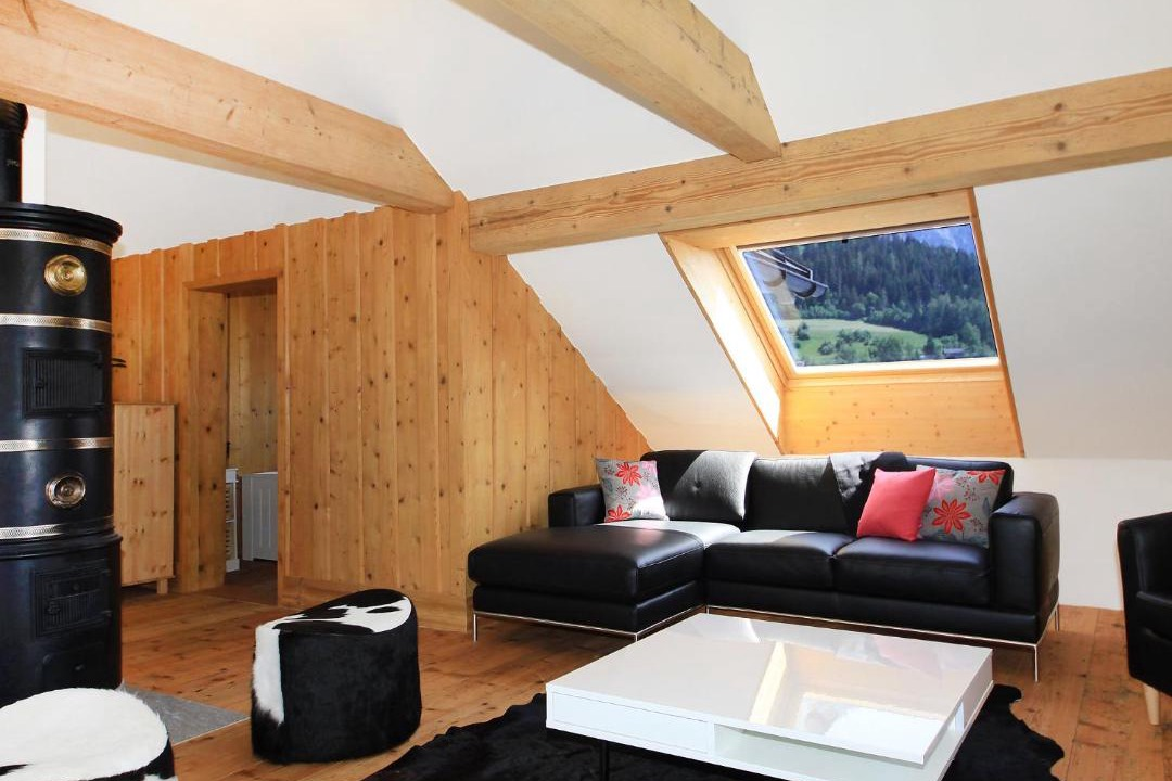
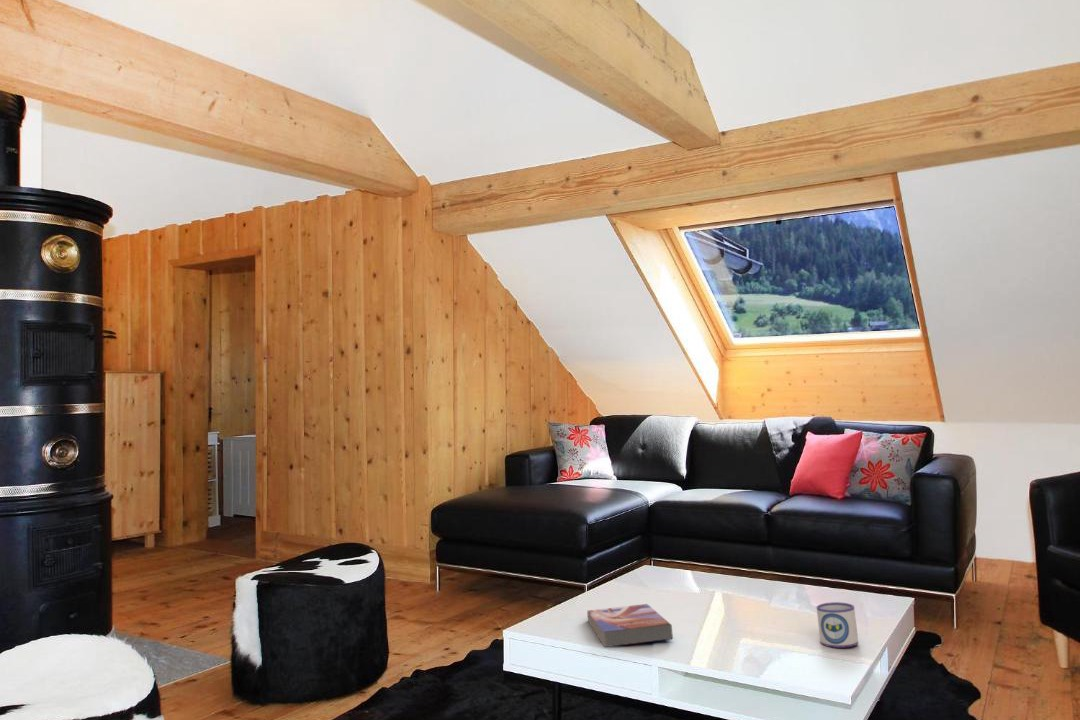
+ textbook (627, 624)
+ mug (835, 622)
